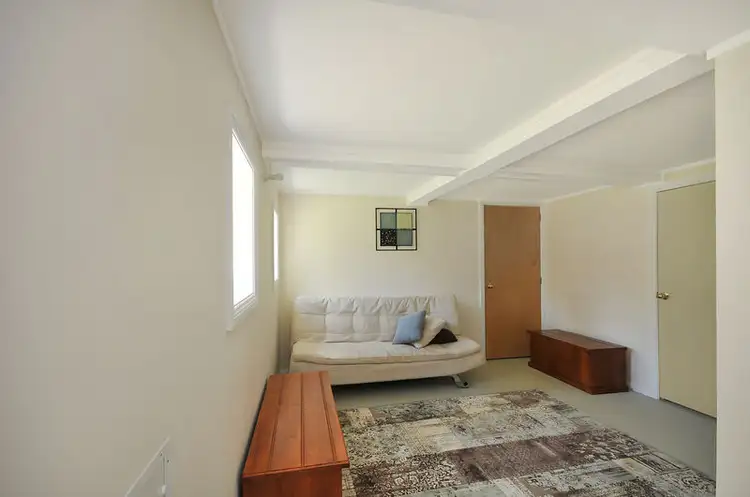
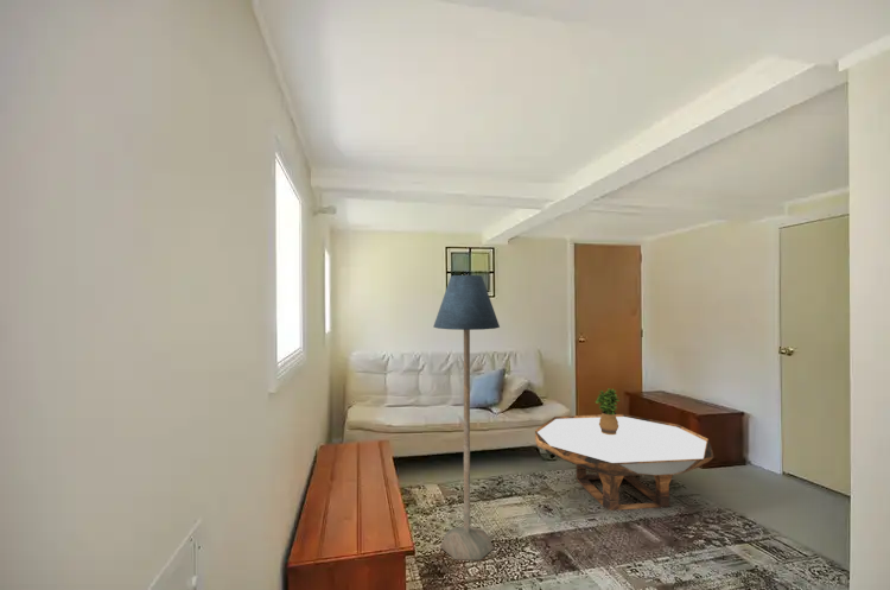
+ coffee table (618, 462)
+ potted plant (608, 408)
+ floor lamp (466, 410)
